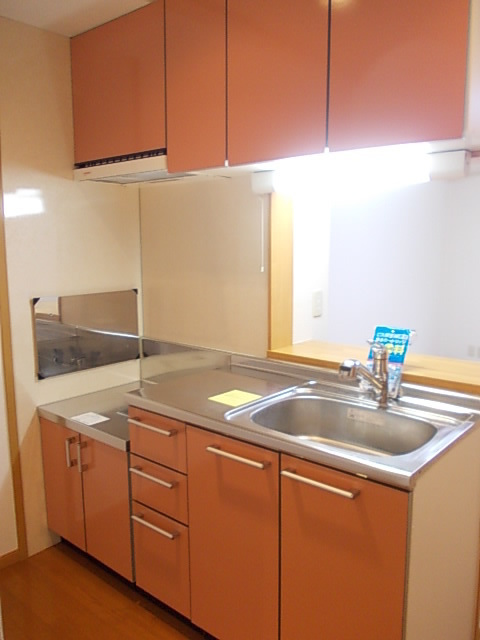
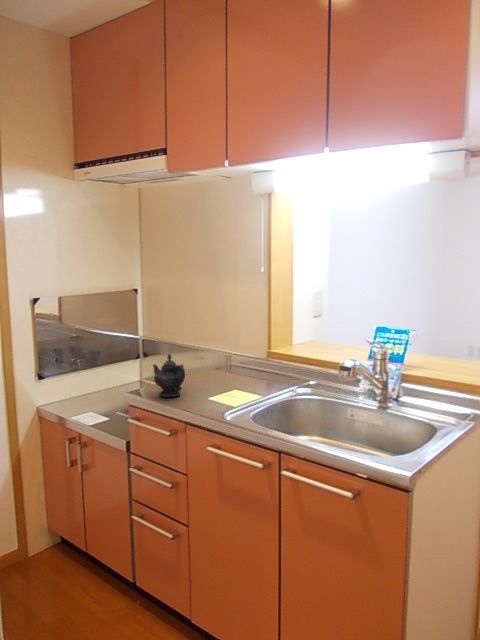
+ teapot (168, 374)
